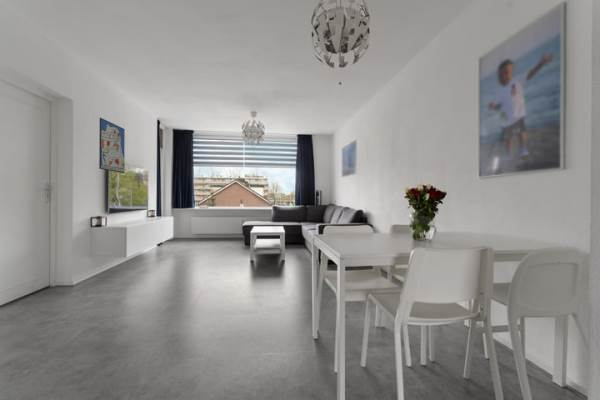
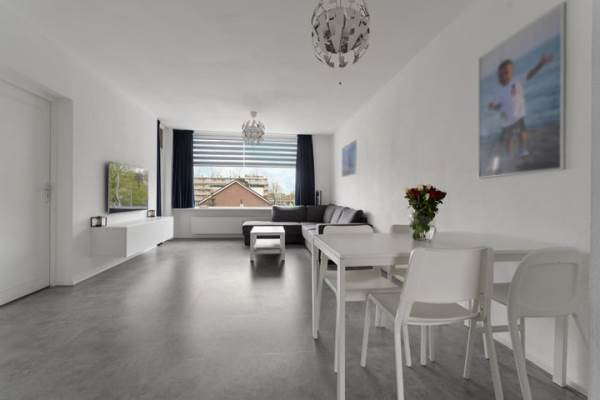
- wall art (112, 147)
